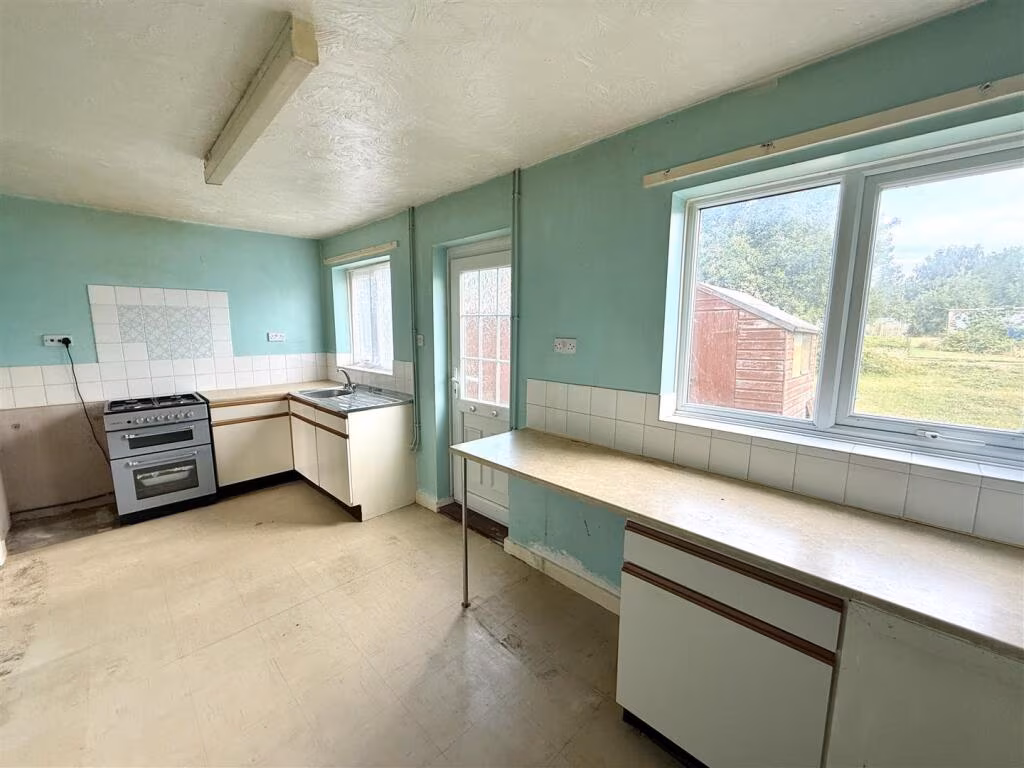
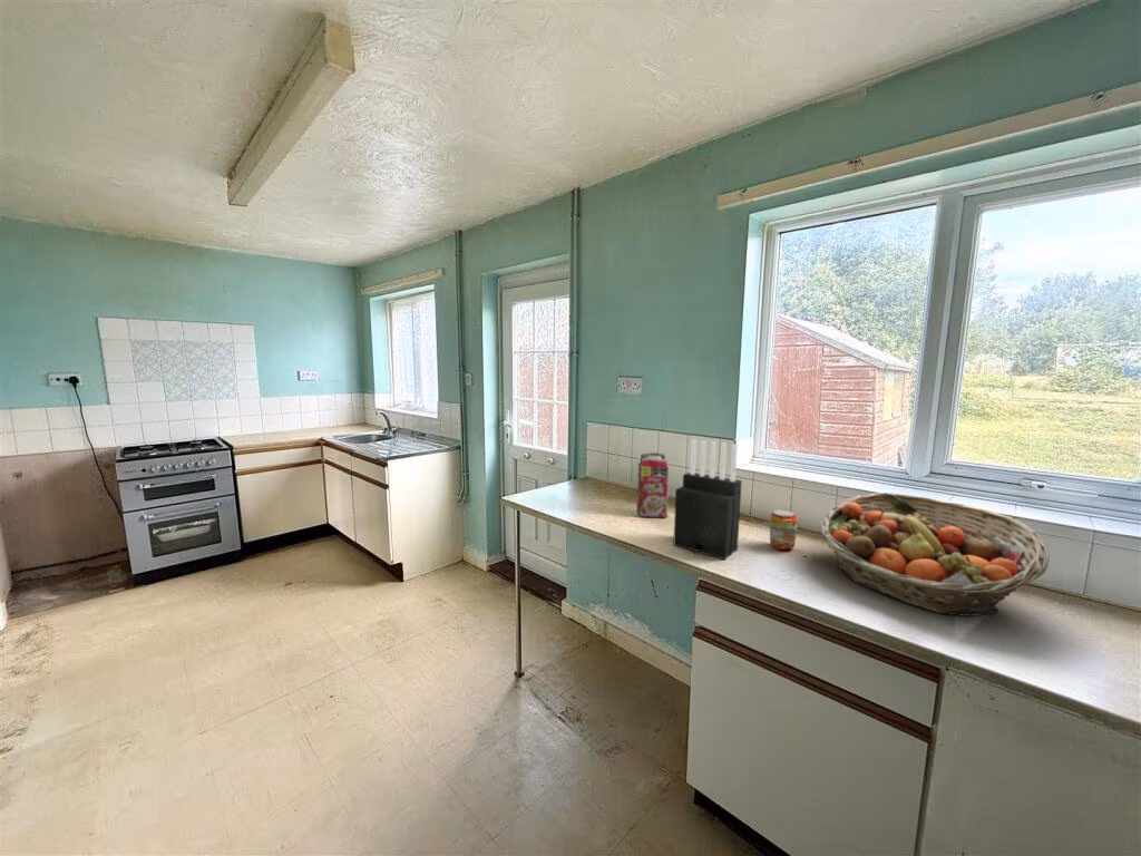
+ beverage can (782, 529)
+ knife block (705, 496)
+ fruit basket (918, 547)
+ cereal box (652, 485)
